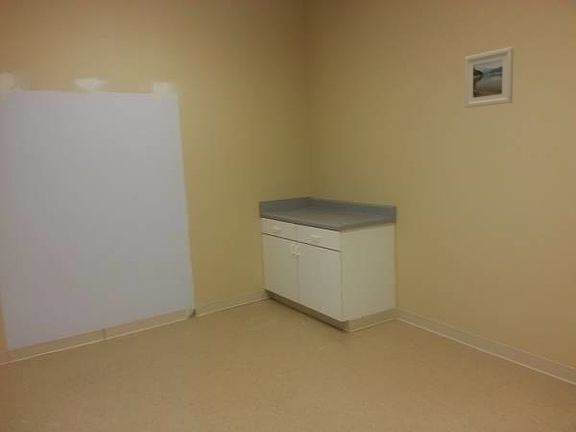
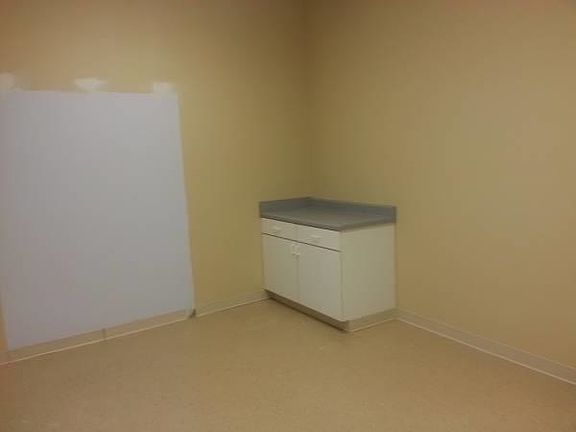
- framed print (487, 79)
